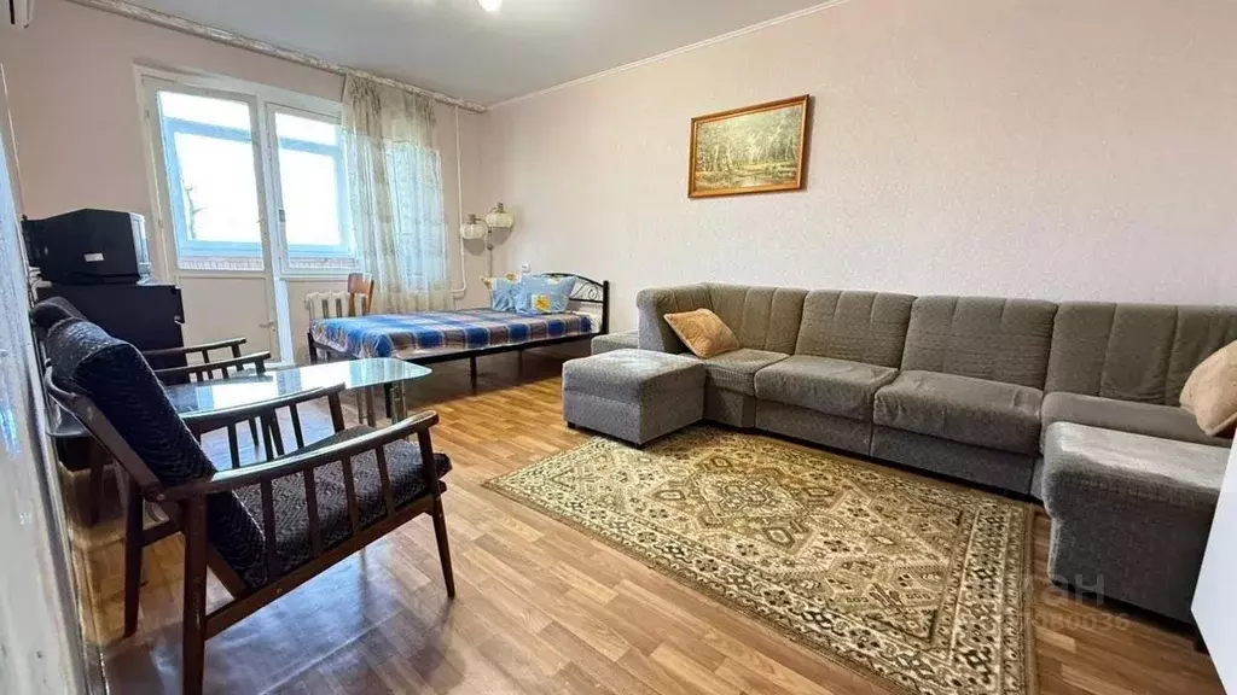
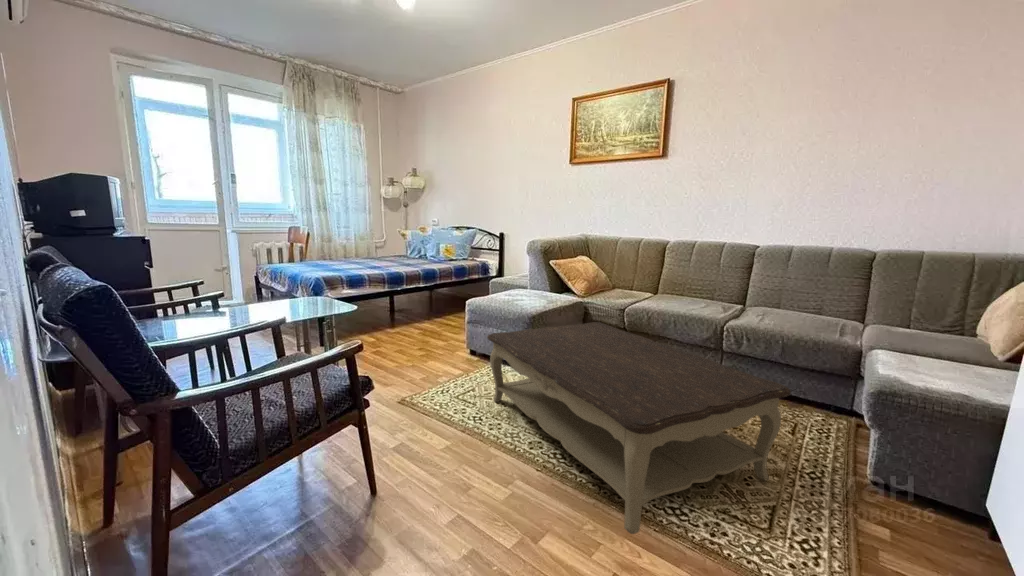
+ coffee table (609, 394)
